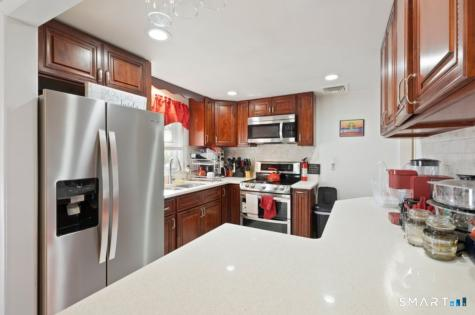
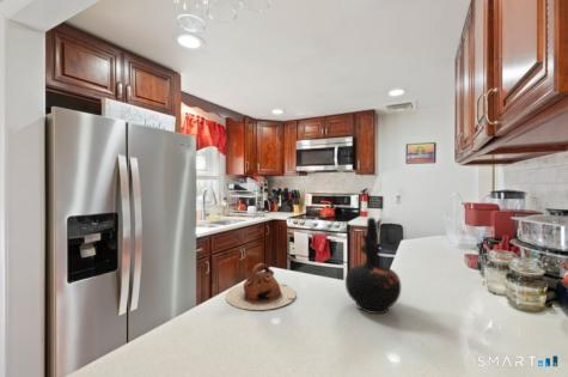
+ ceramic jug (372, 262)
+ teapot (261, 278)
